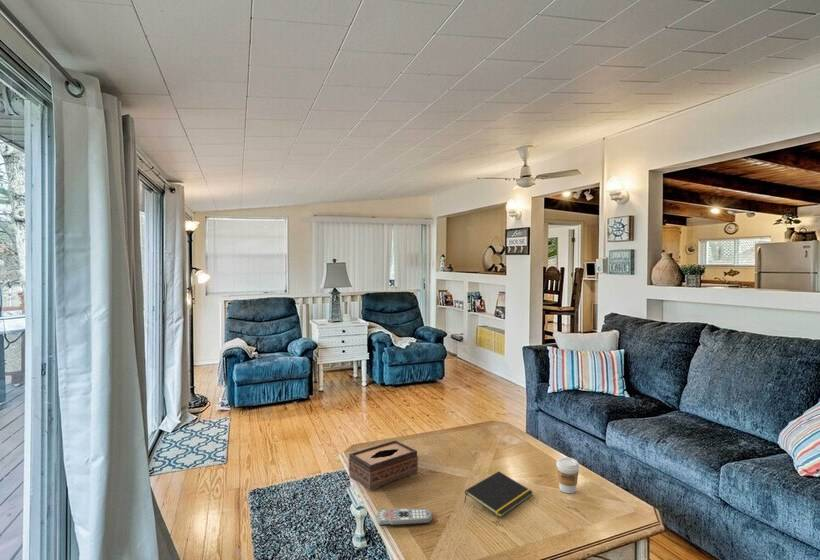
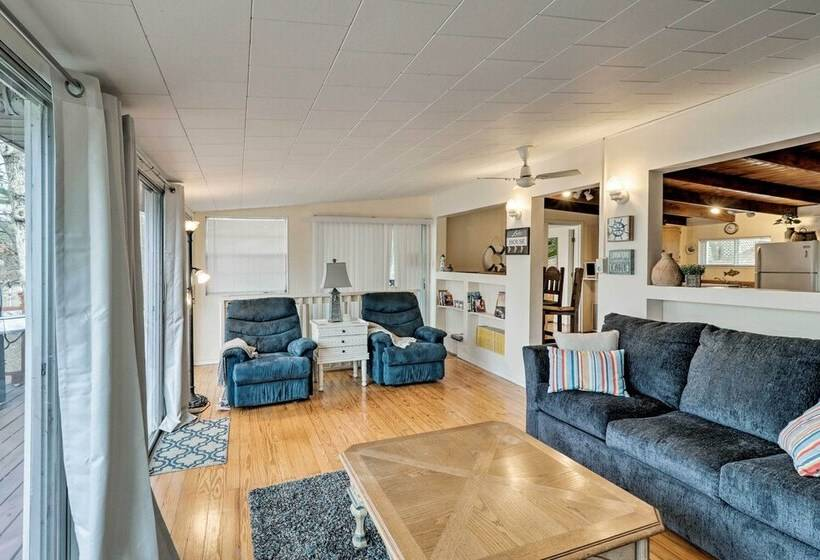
- tissue box (383, 463)
- notepad (499, 492)
- remote control (404, 517)
- coffee cup (567, 474)
